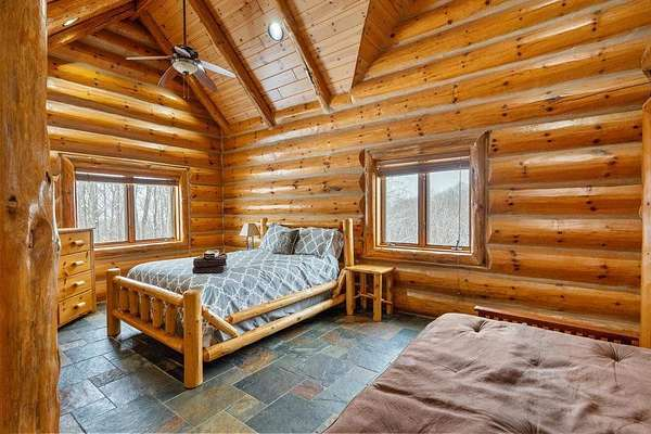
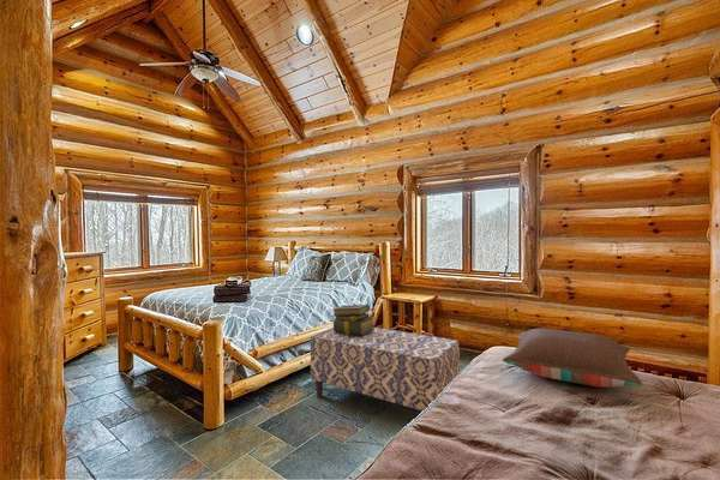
+ bench (383, 370)
+ pillow (568, 354)
+ stack of books (352, 318)
